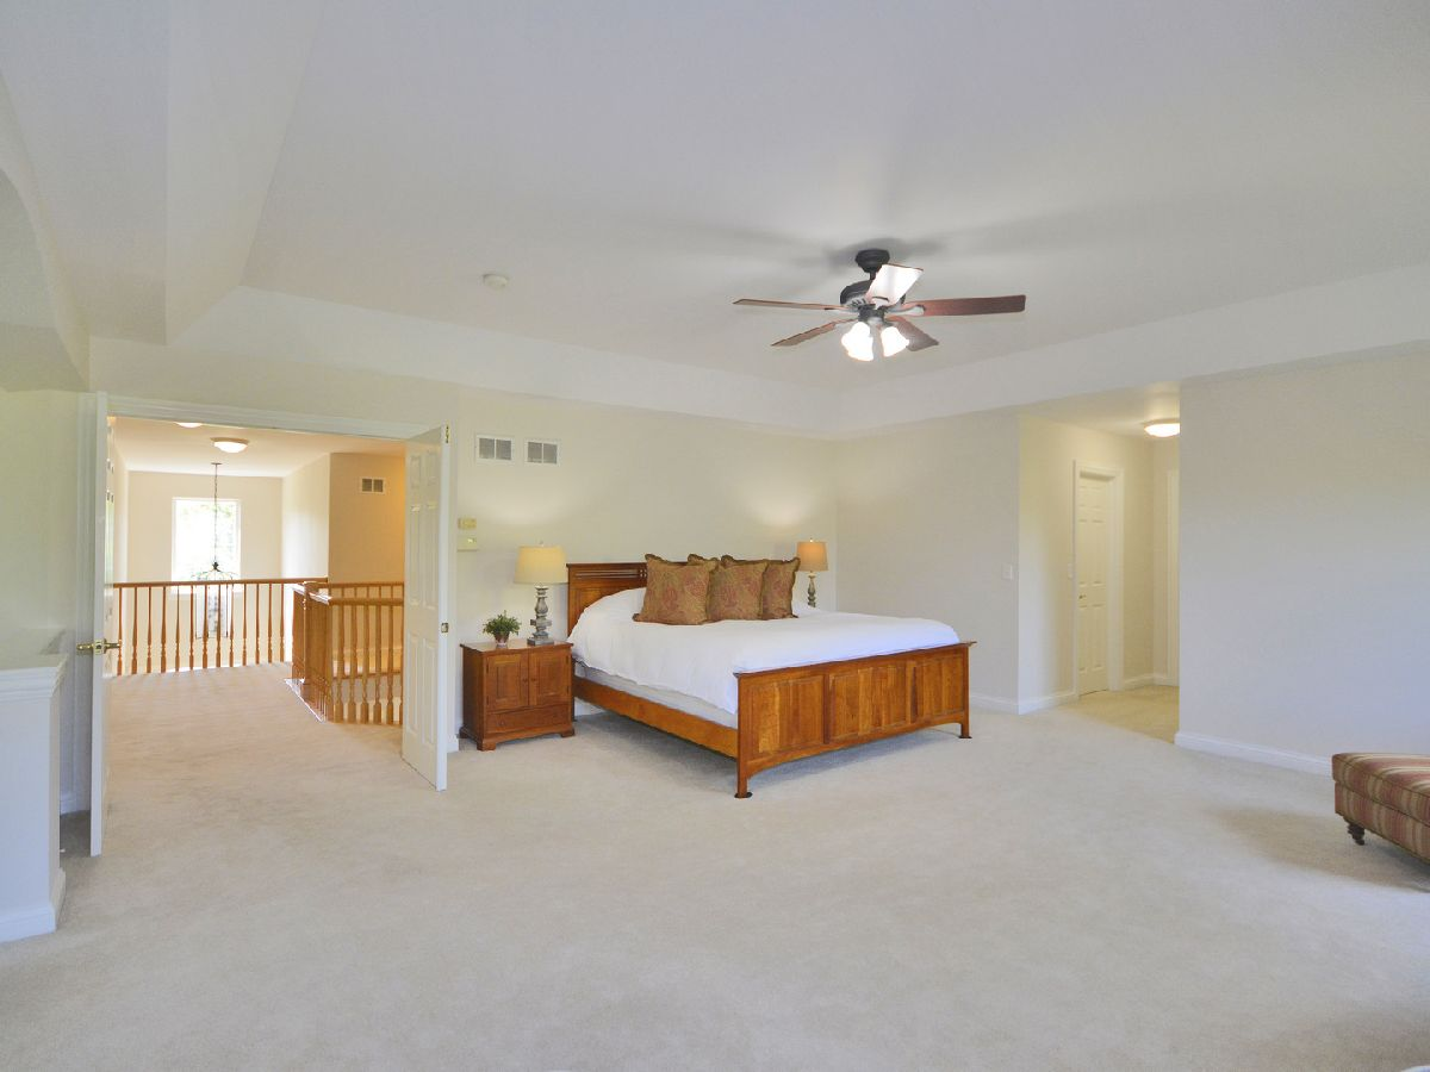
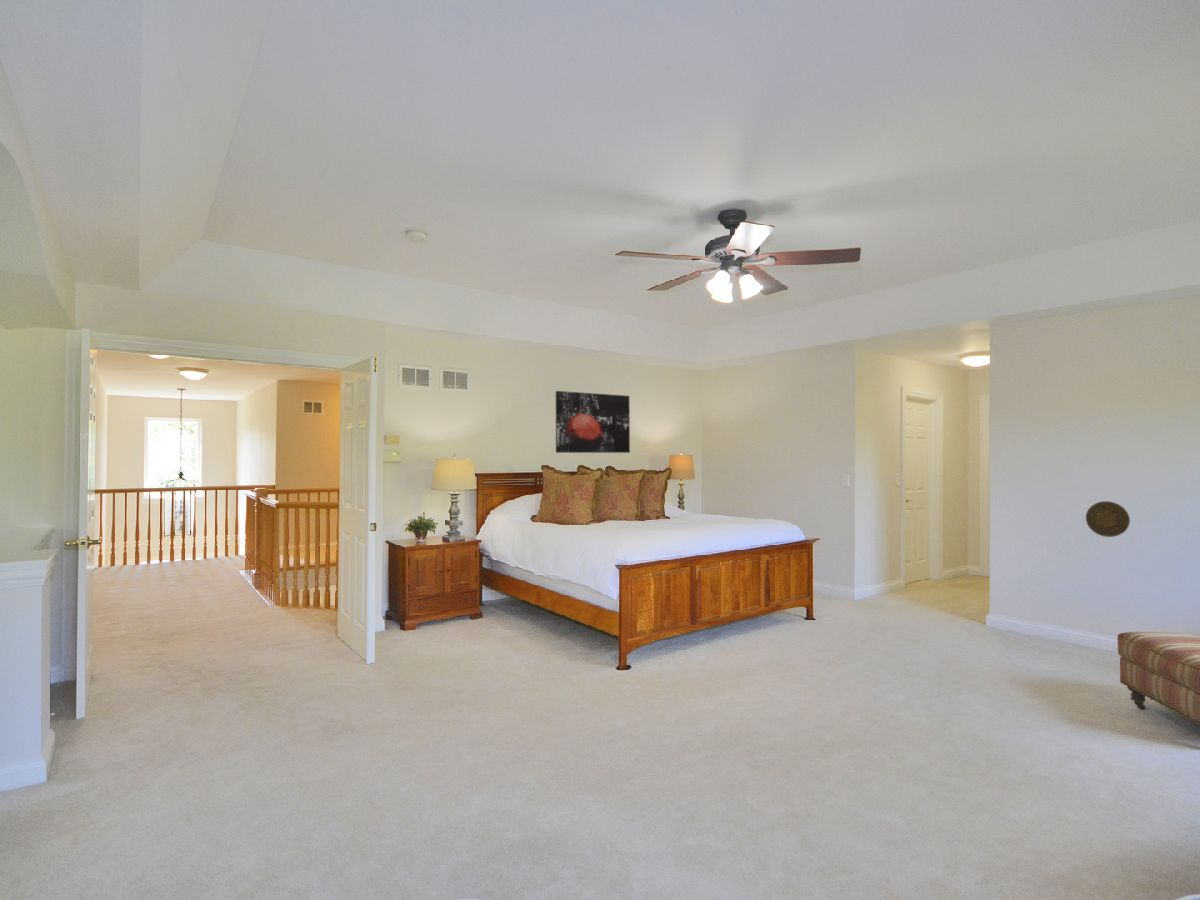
+ decorative plate (1106, 519)
+ wall art (594, 423)
